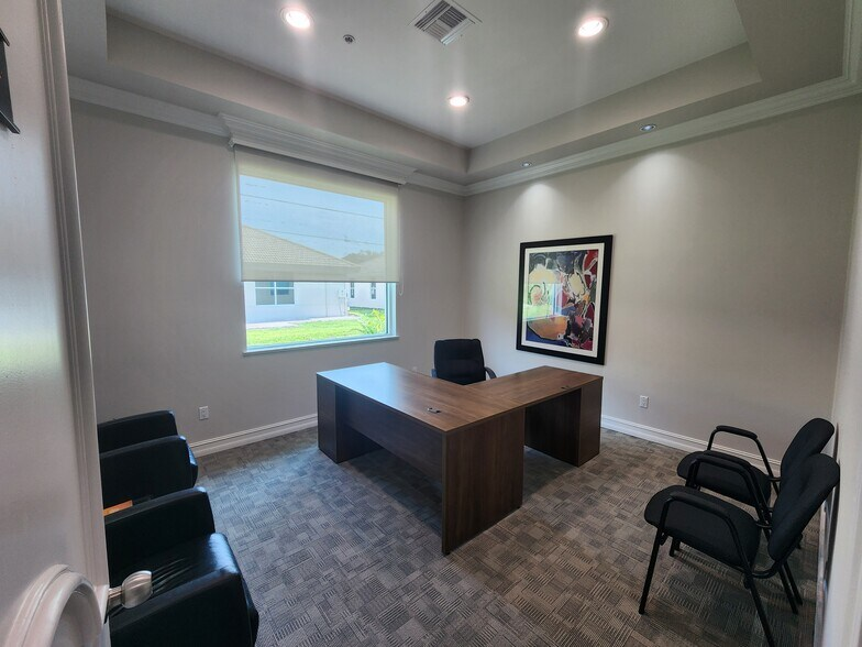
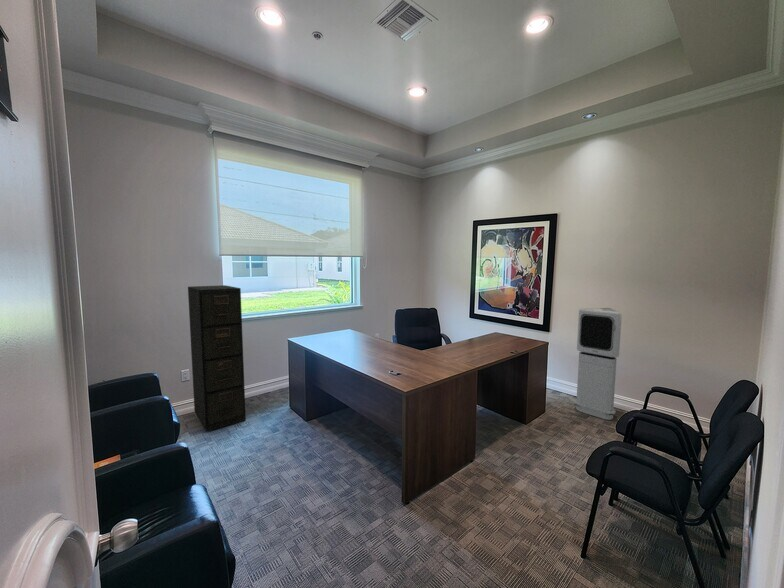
+ air purifier (600, 360)
+ filing cabinet (216, 353)
